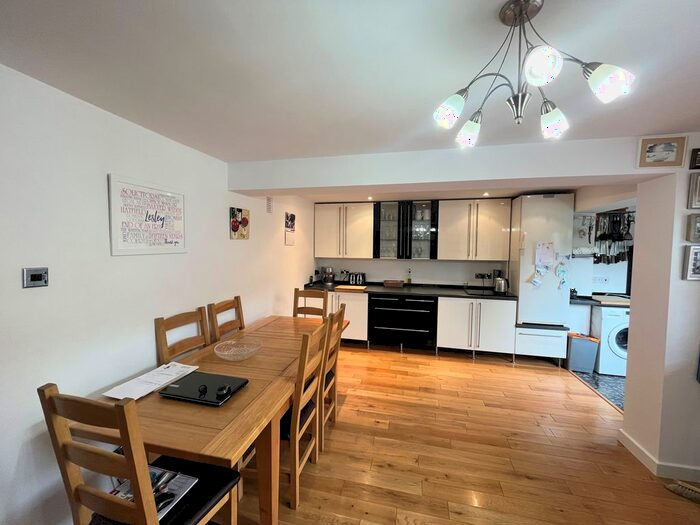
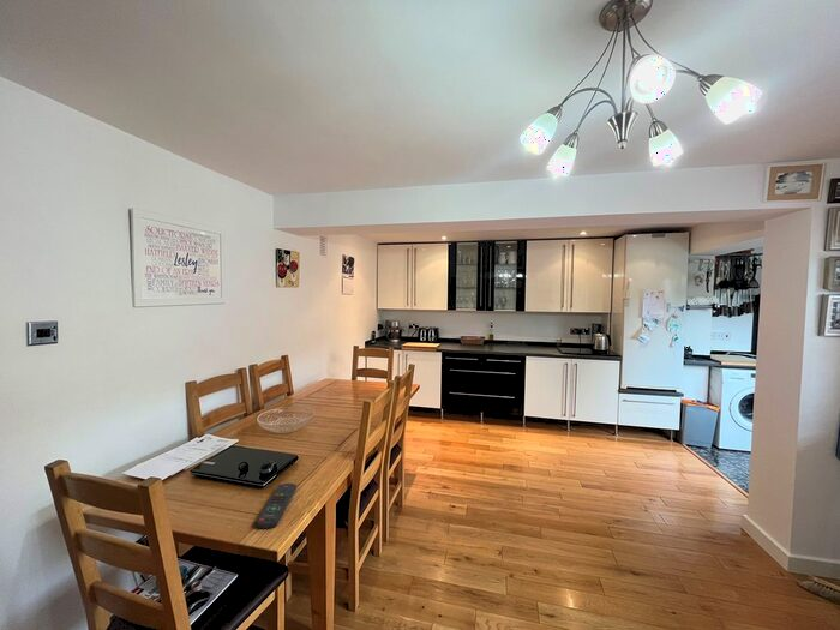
+ remote control (277, 503)
